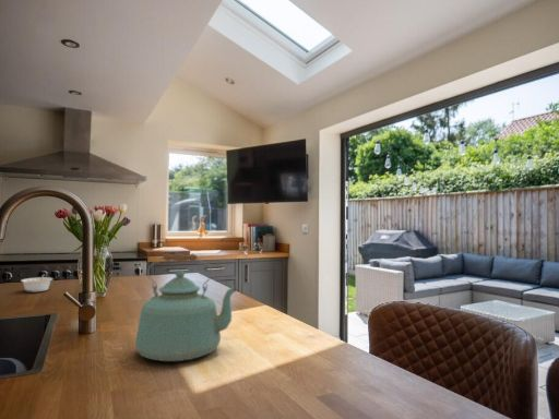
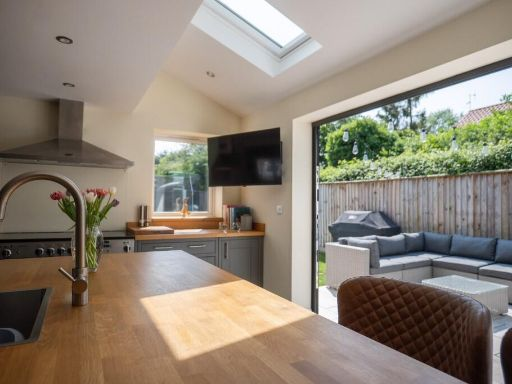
- legume (36, 284)
- kettle (188, 301)
